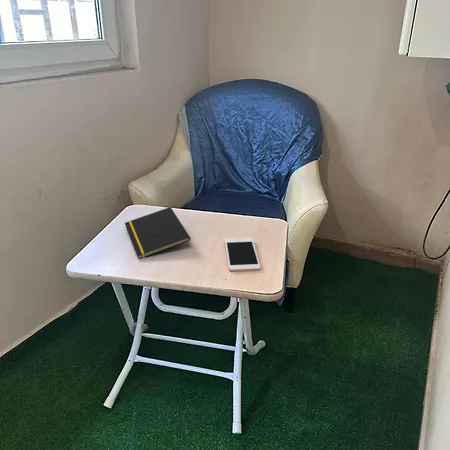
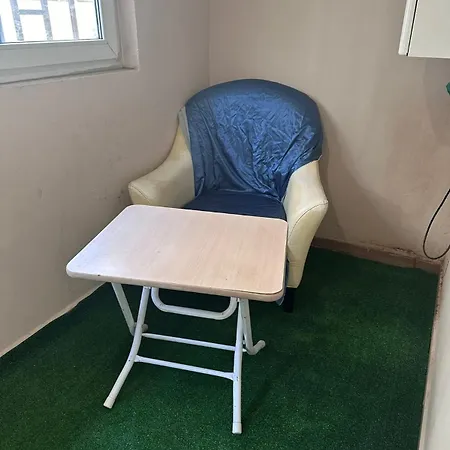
- notepad (155, 231)
- cell phone (241, 253)
